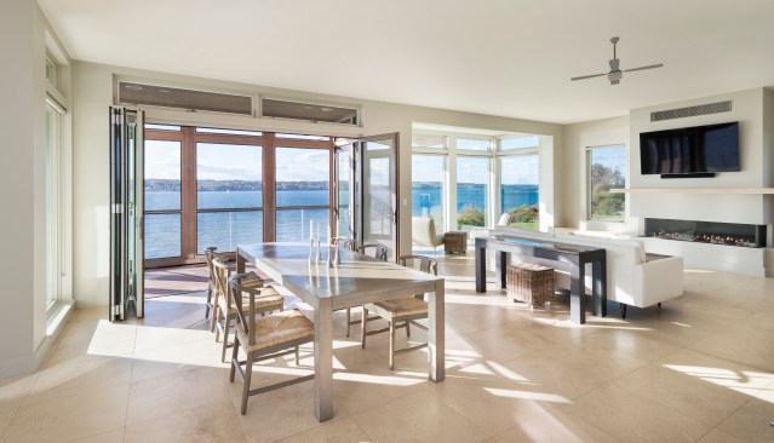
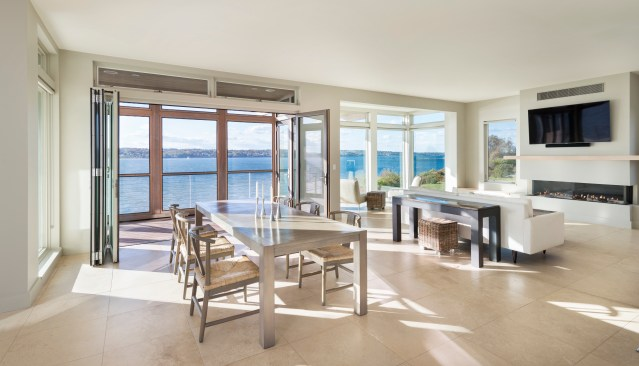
- ceiling fan (614, 58)
